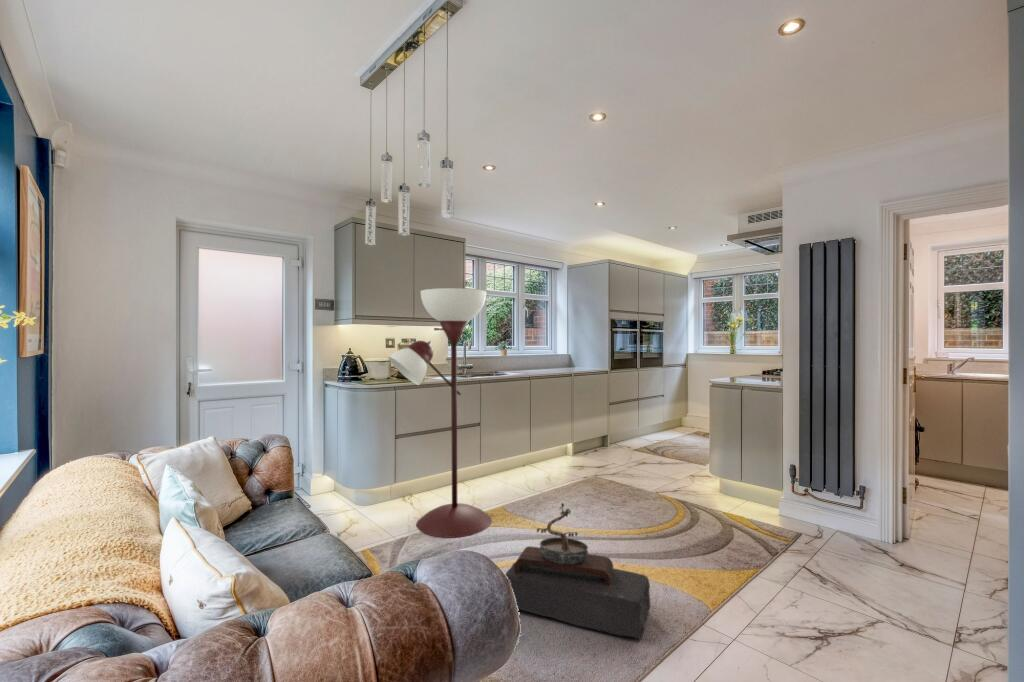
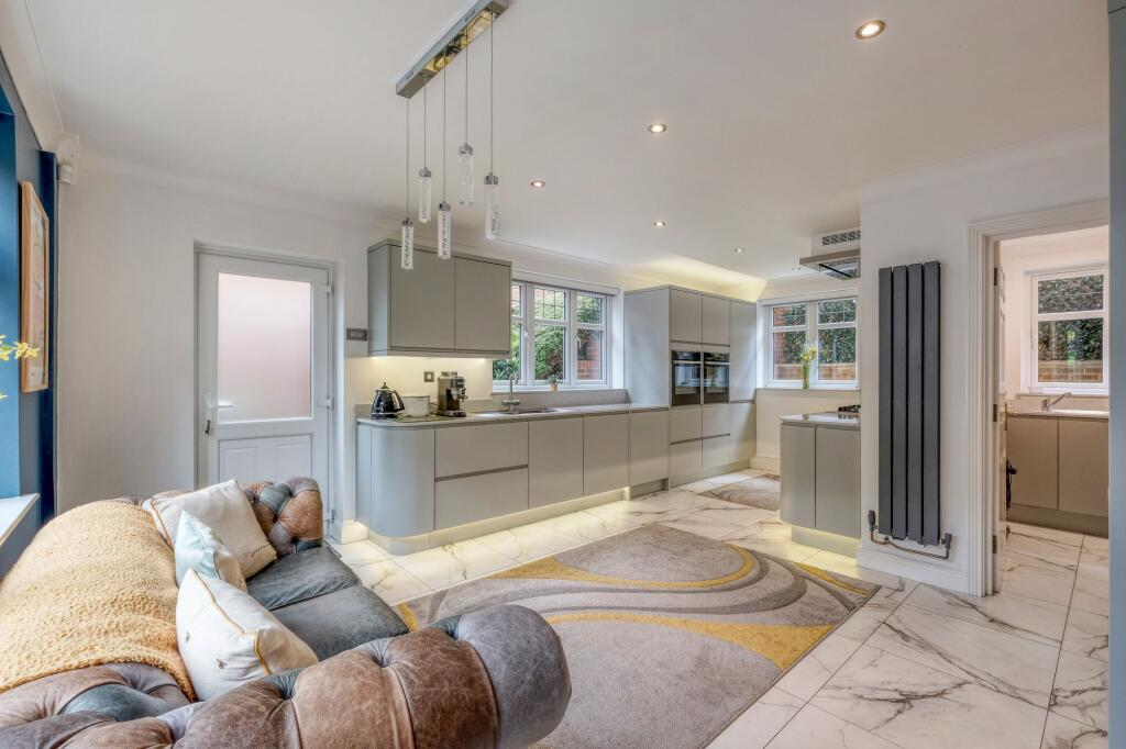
- floor lamp (451, 408)
- brick (576, 591)
- bonsai tree (563, 538)
